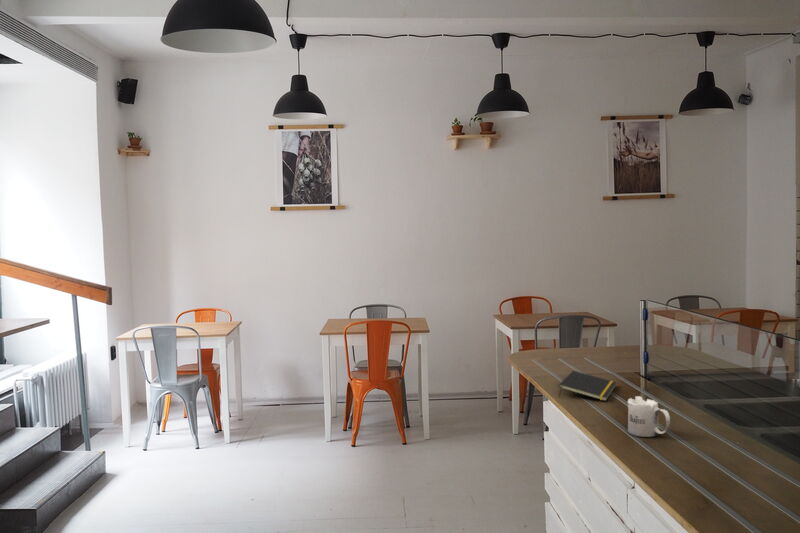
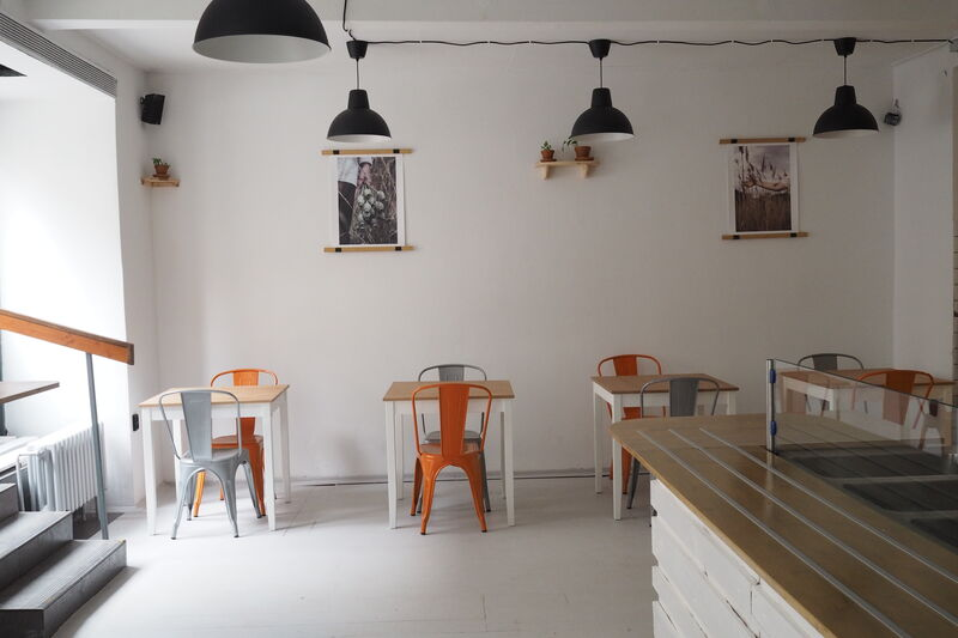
- mug (647, 417)
- notepad (588, 384)
